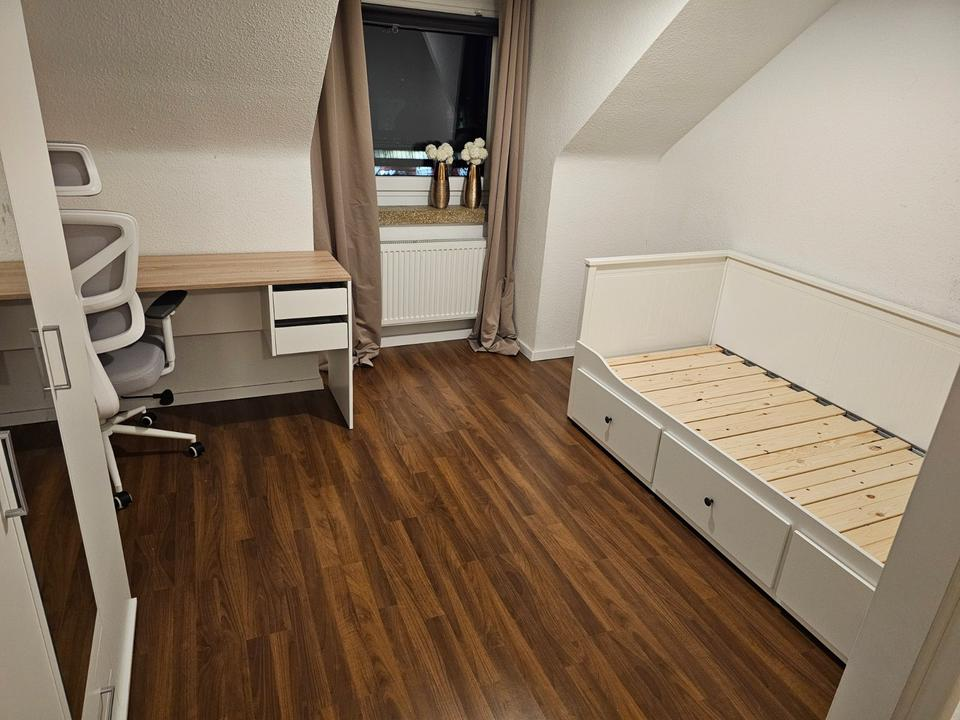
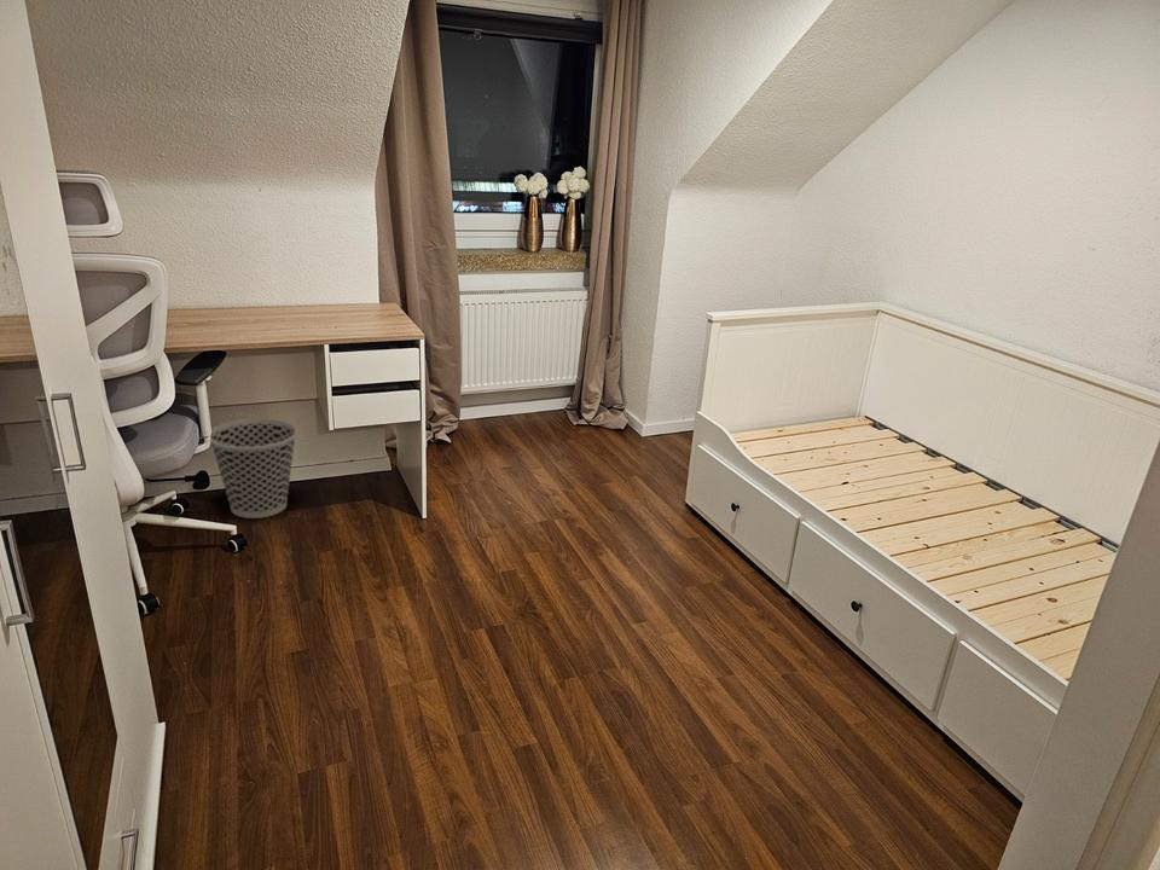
+ wastebasket (256, 469)
